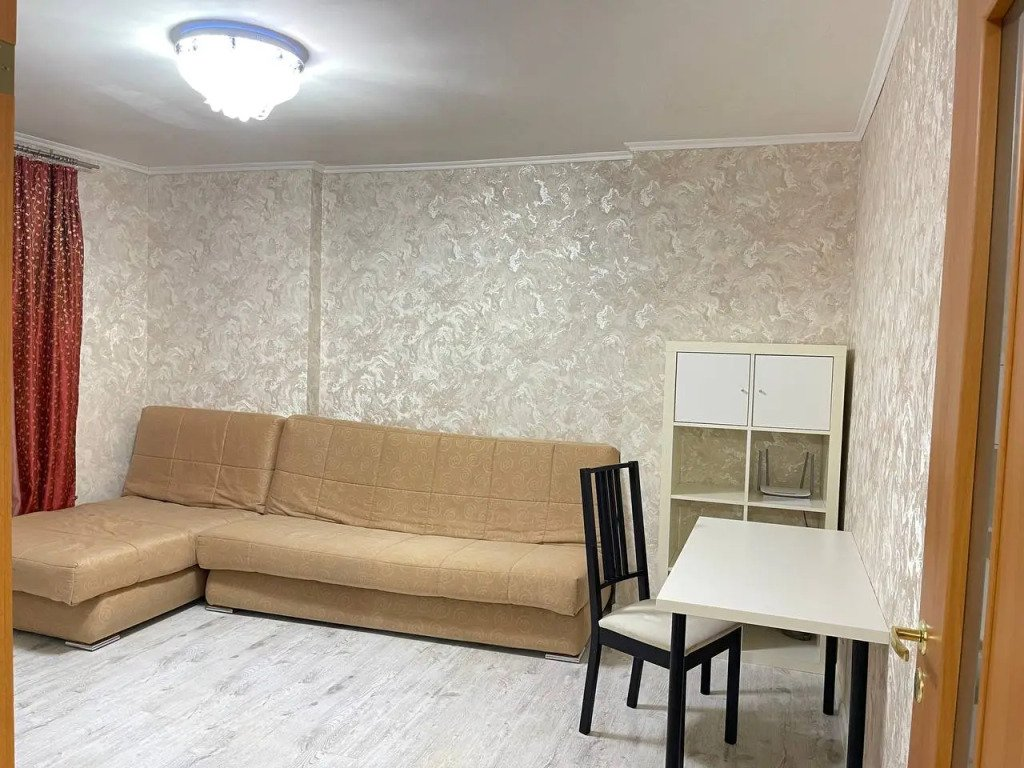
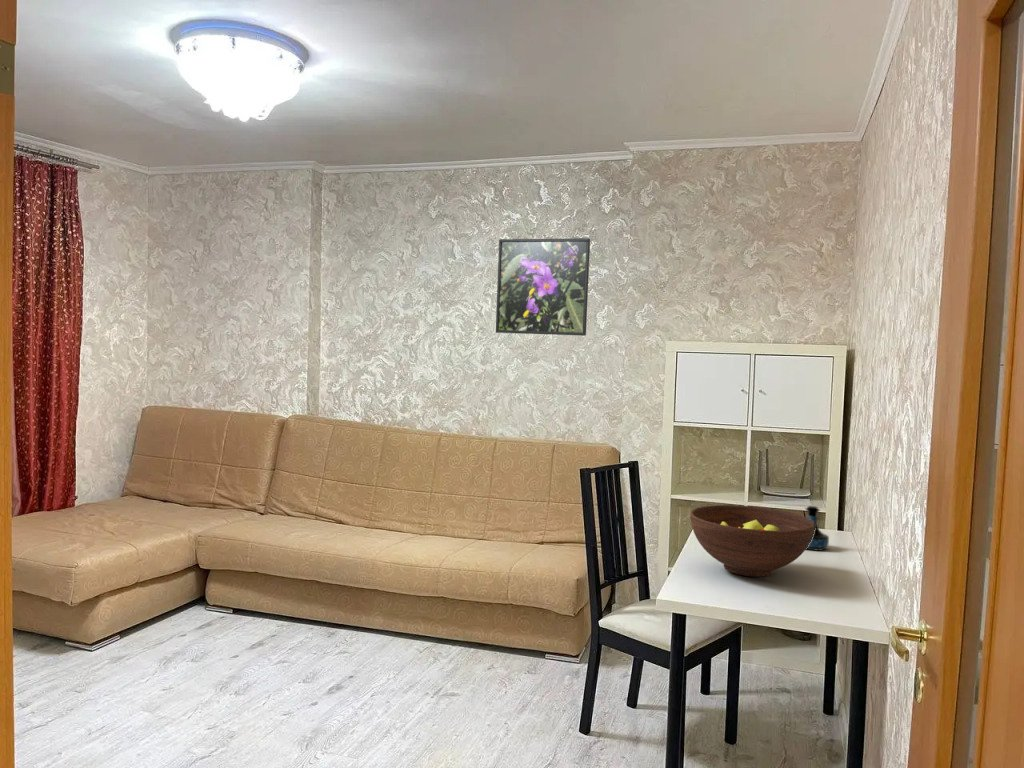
+ tequila bottle (815, 526)
+ fruit bowl (750, 544)
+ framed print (541, 286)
